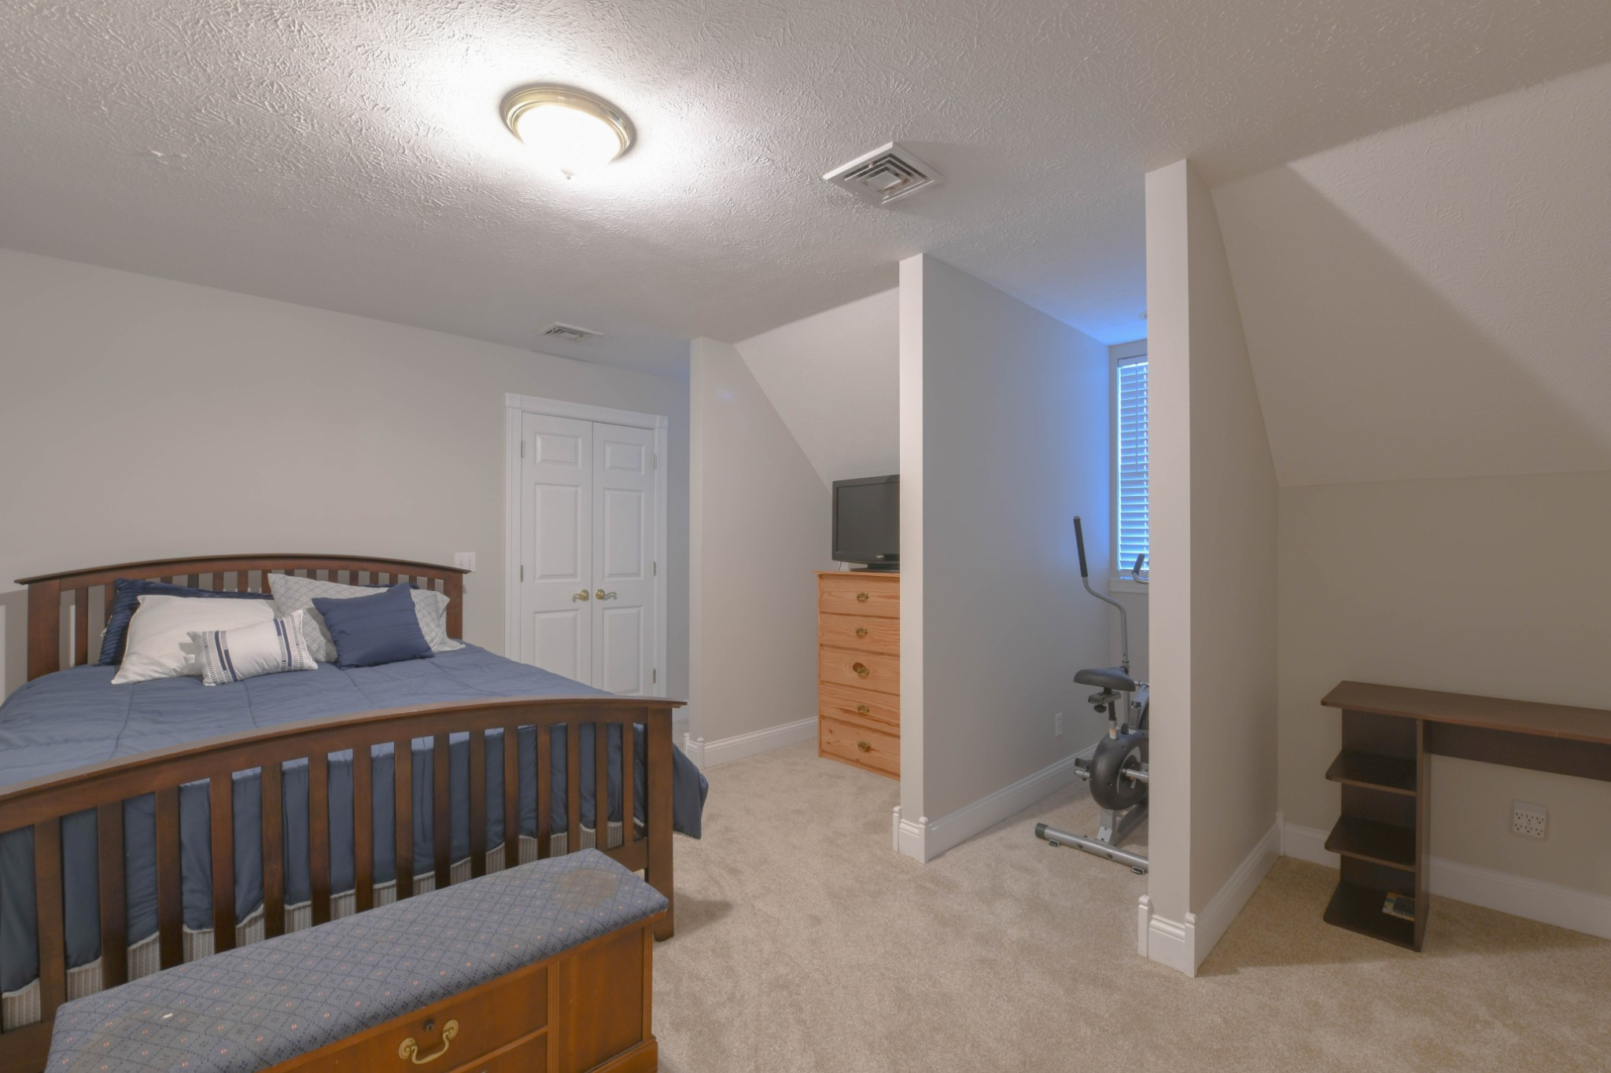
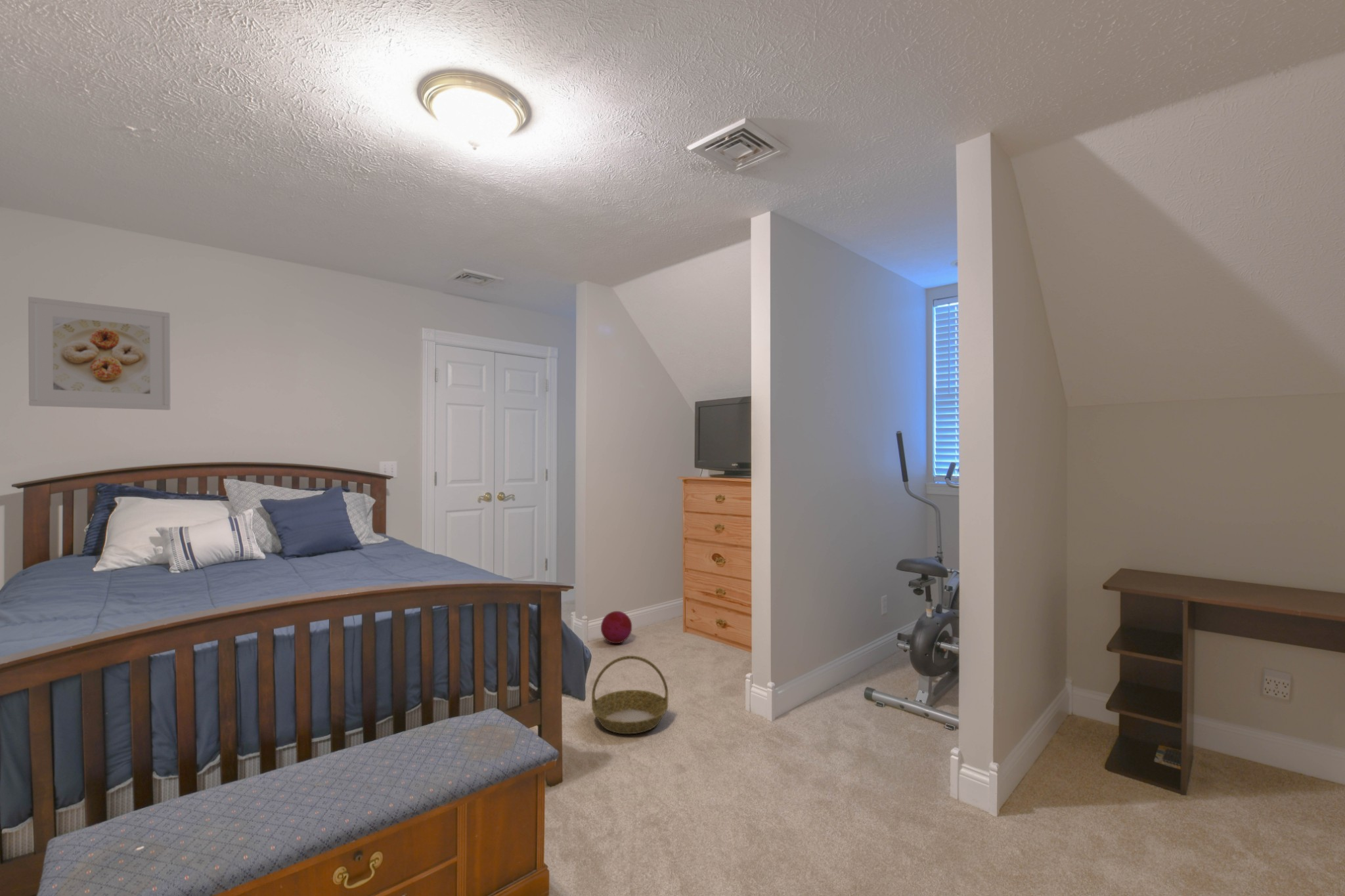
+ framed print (103, 356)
+ ball (616, 627)
+ basket (630, 690)
